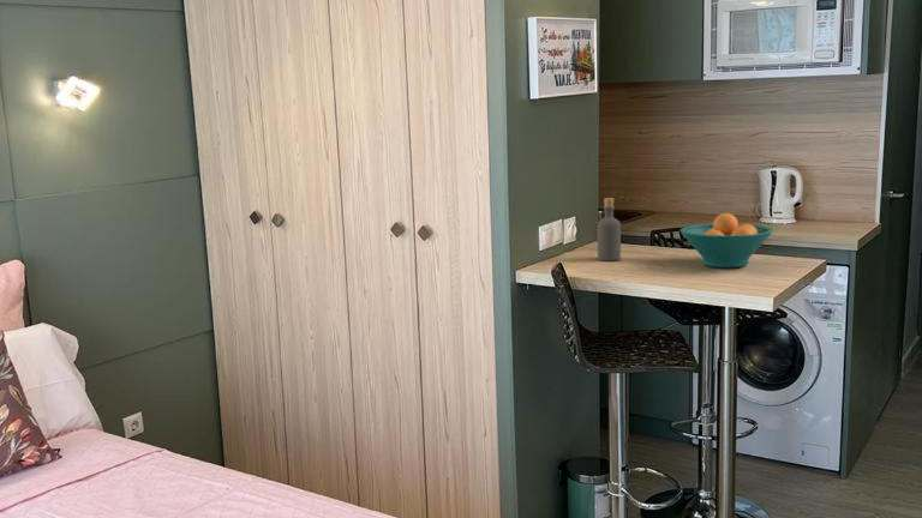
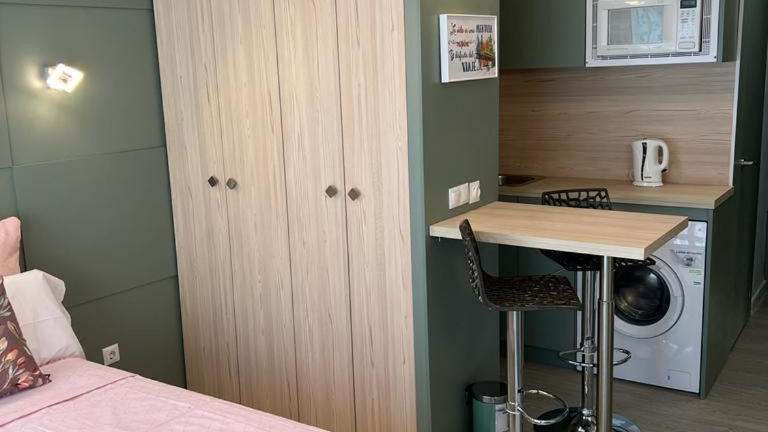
- bottle (609, 228)
- fruit bowl (725, 239)
